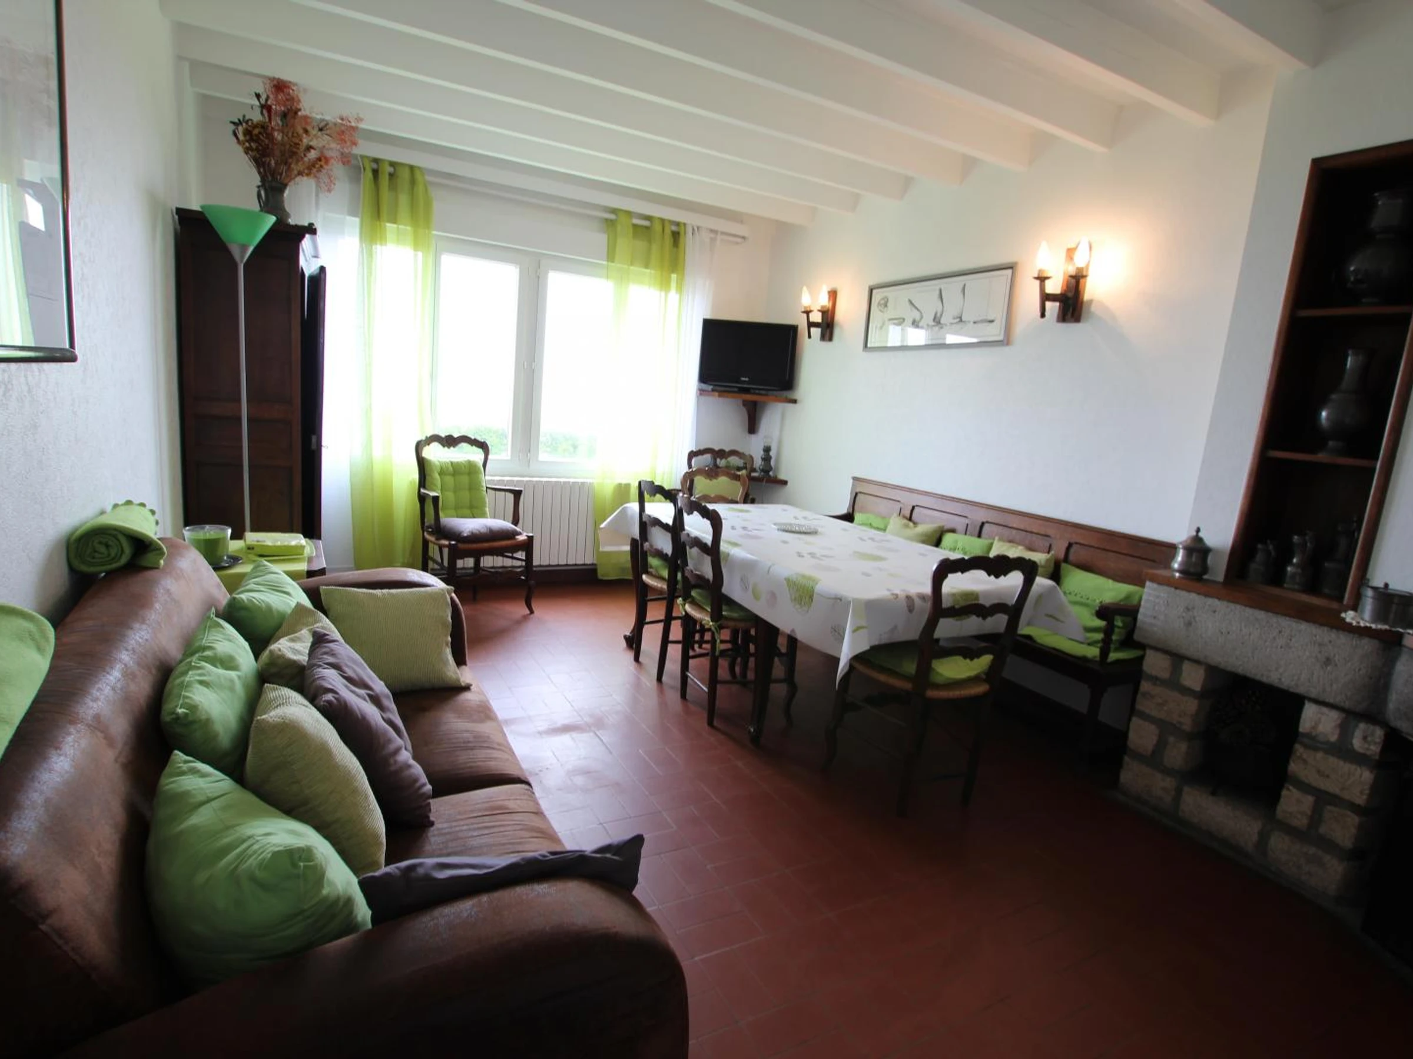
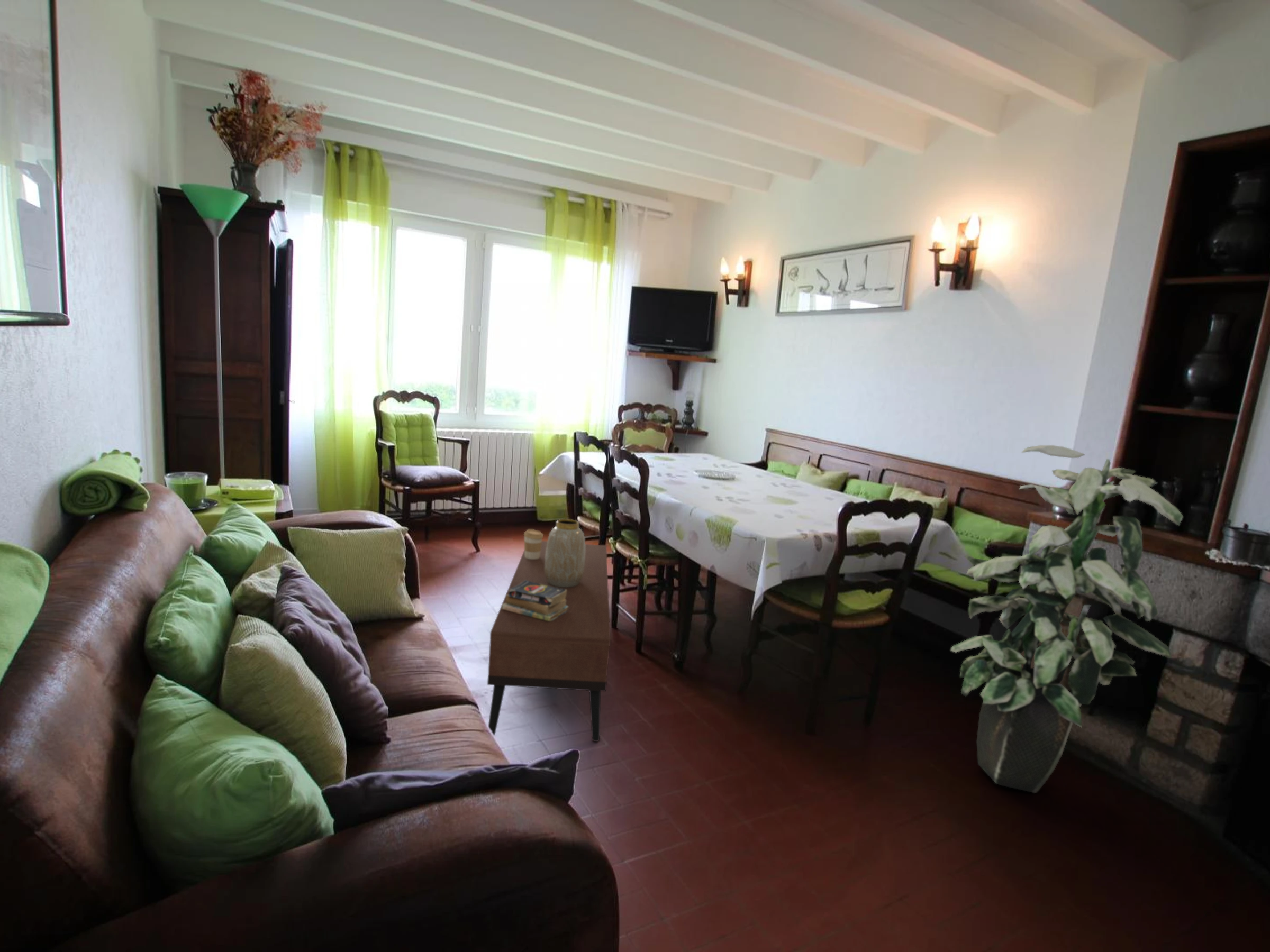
+ books (536, 599)
+ coffee cup (533, 543)
+ vase (565, 552)
+ indoor plant (1046, 618)
+ coffee table (558, 621)
